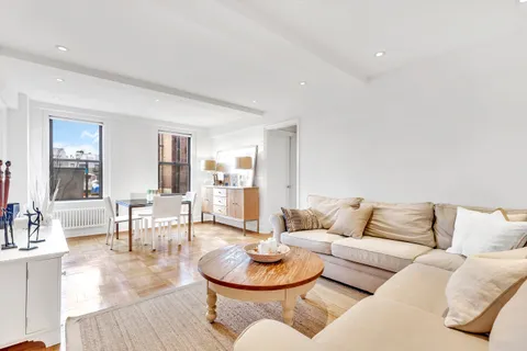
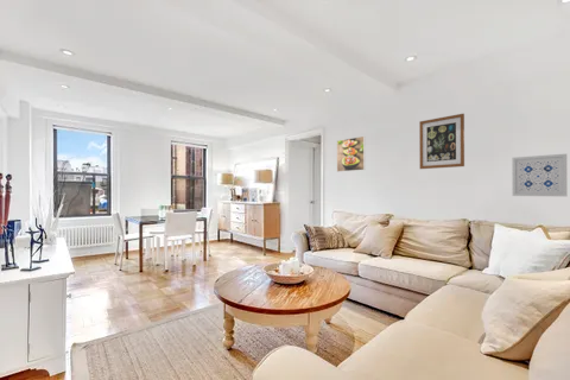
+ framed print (350, 154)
+ wall art (538, 176)
+ wall art (441, 142)
